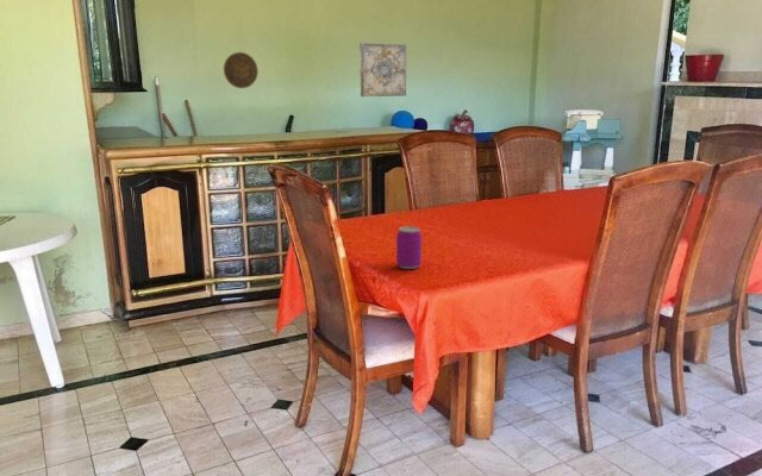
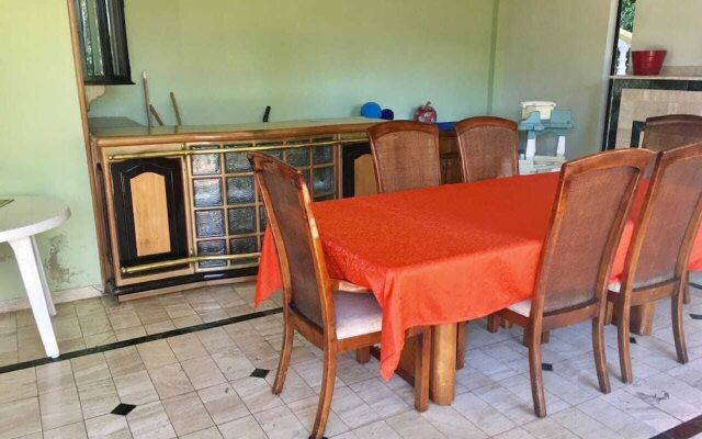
- wall art (383, 70)
- beverage can (408, 246)
- decorative plate (241, 70)
